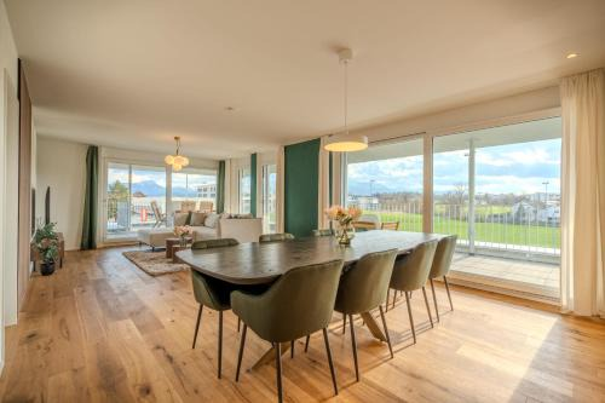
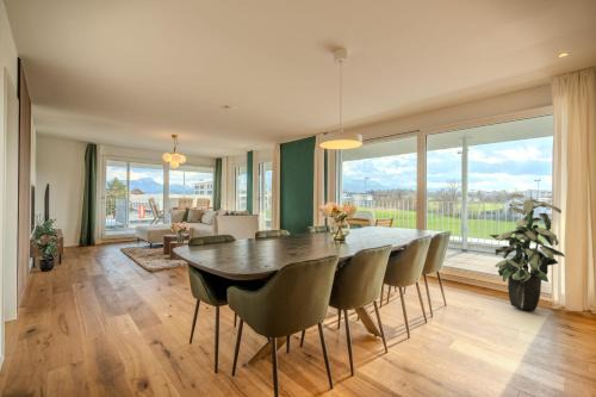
+ indoor plant (523, 250)
